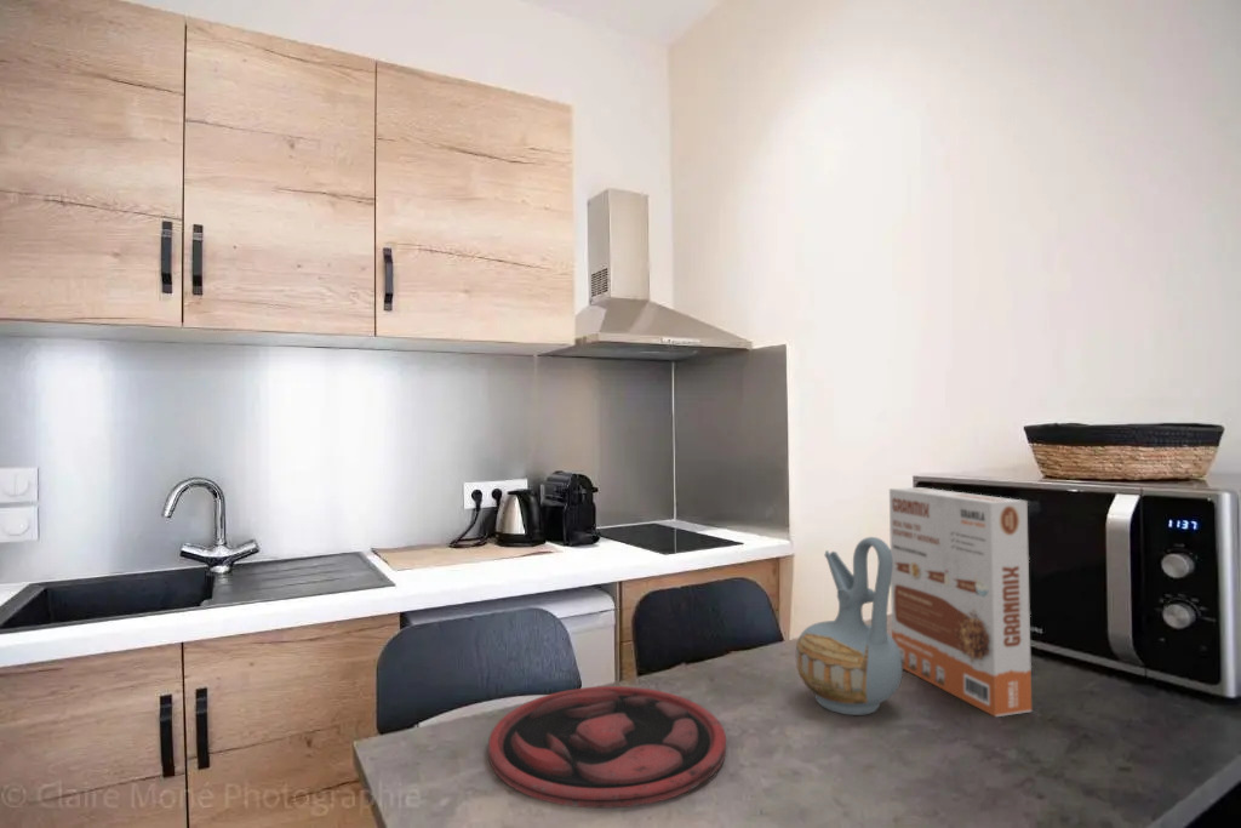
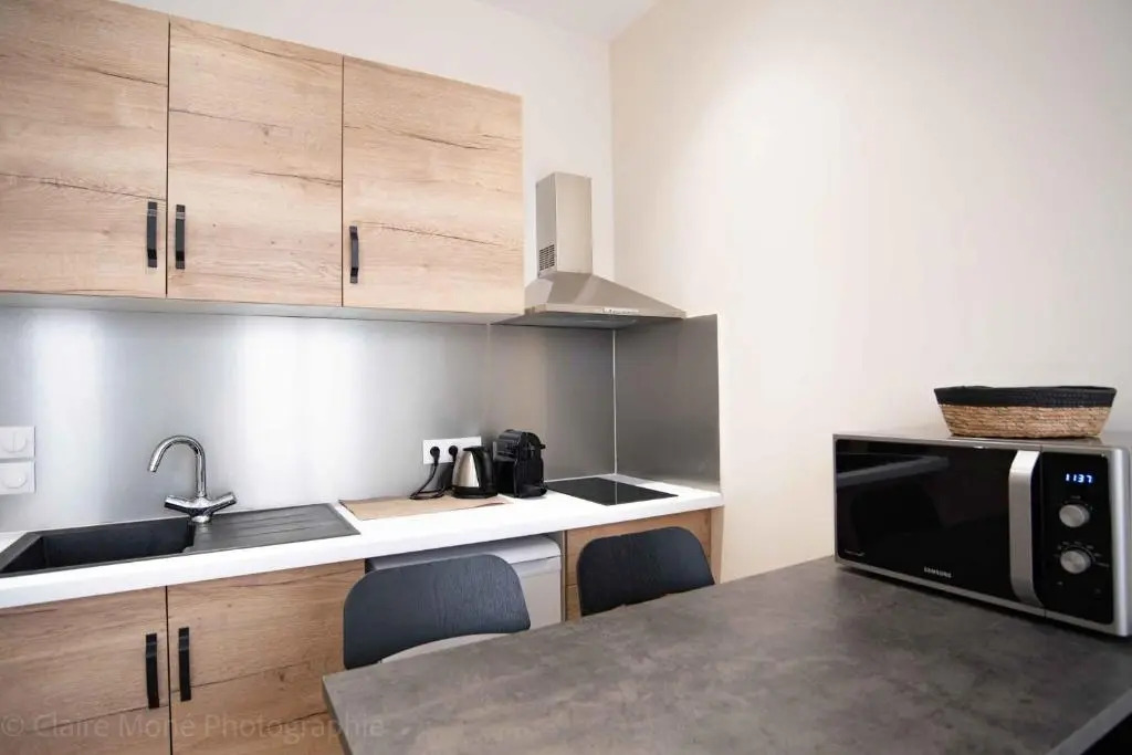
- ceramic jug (847, 617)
- plate (607, 735)
- cereal box (953, 589)
